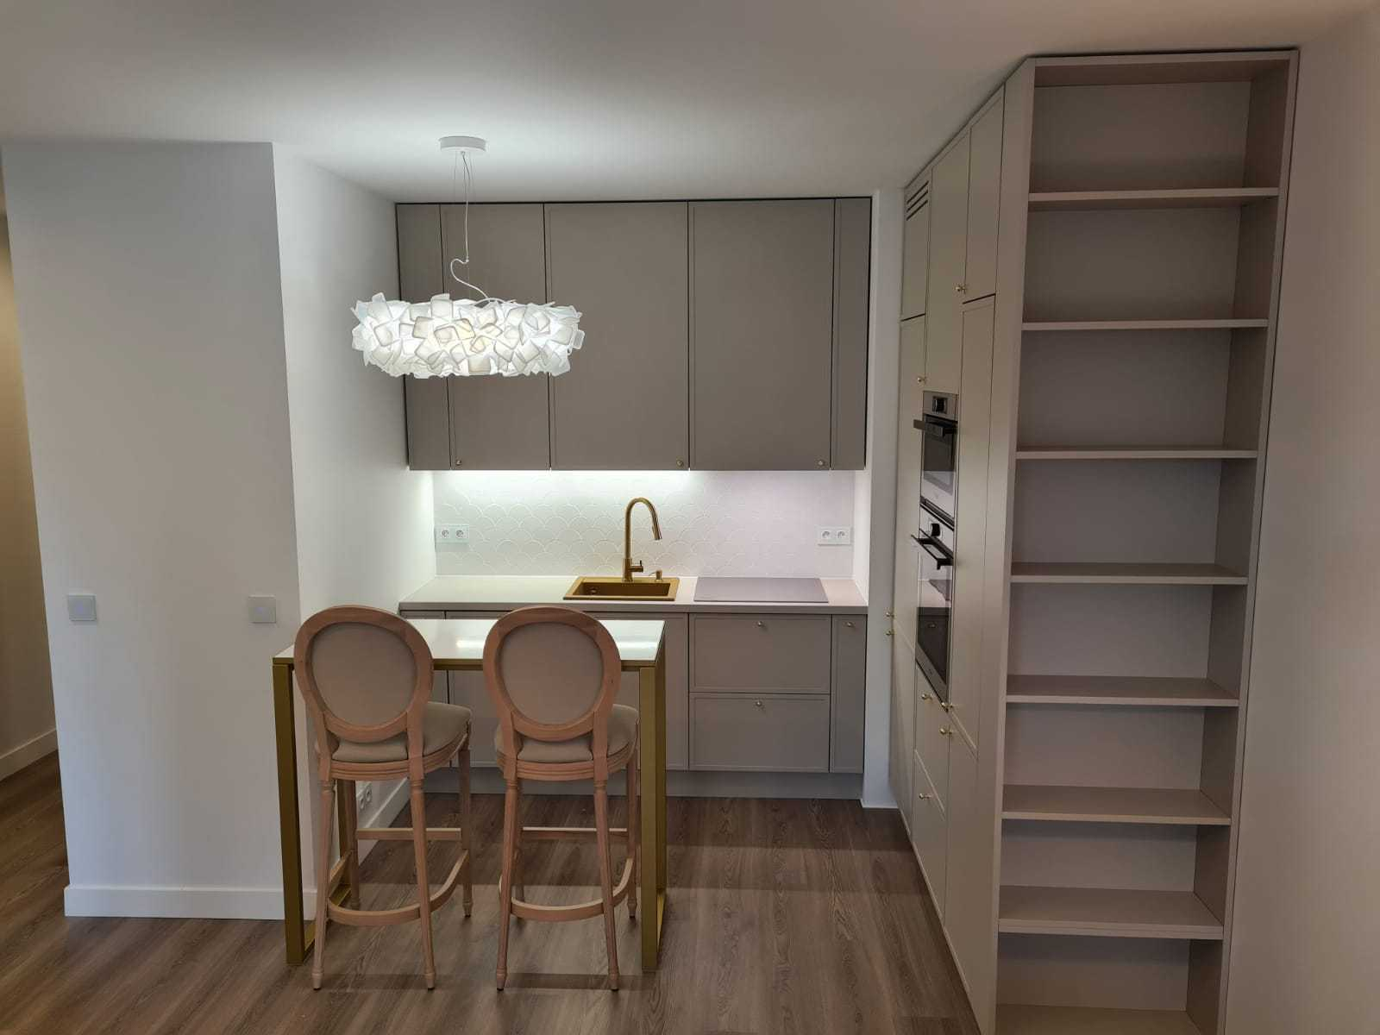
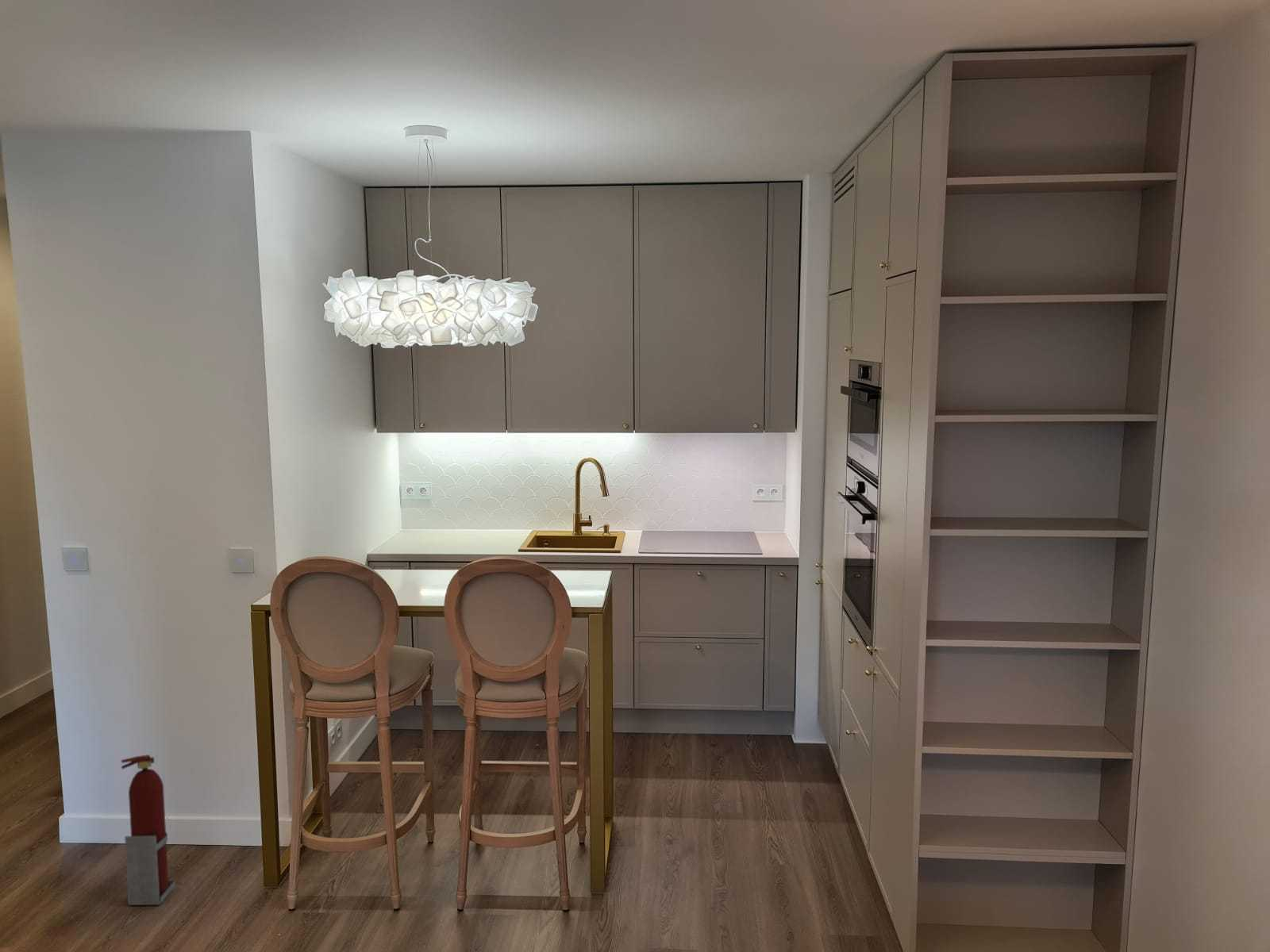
+ fire extinguisher (147, 827)
